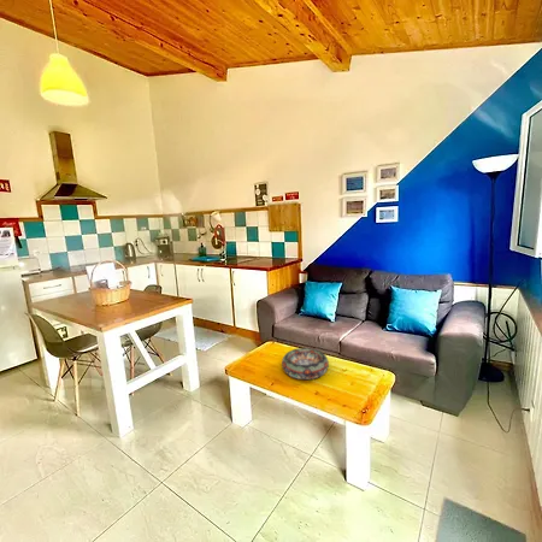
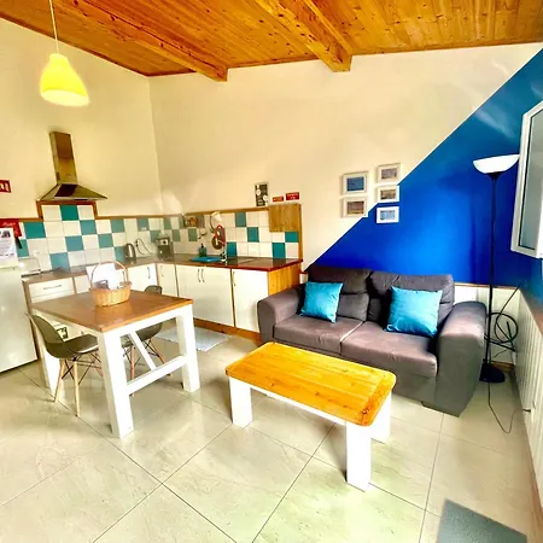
- decorative bowl (305, 363)
